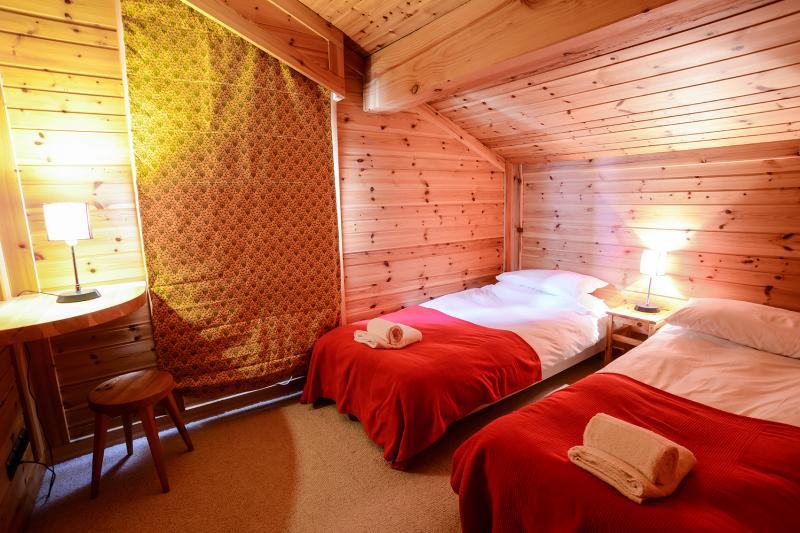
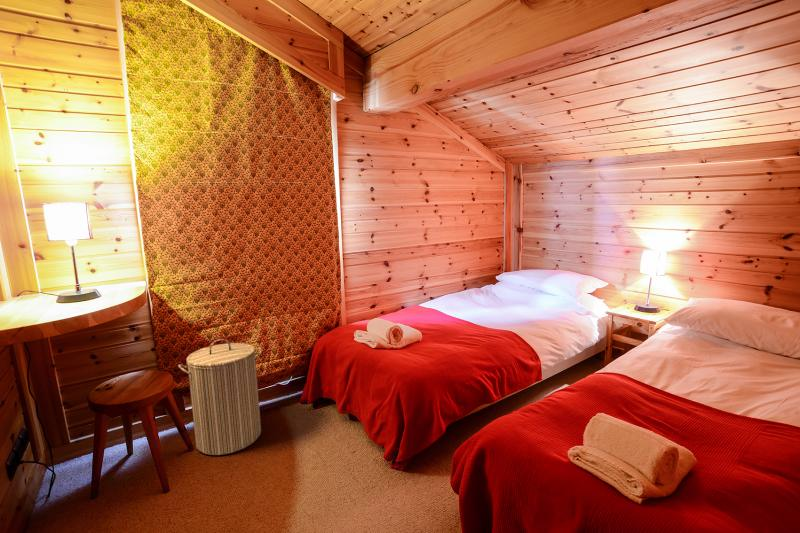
+ laundry hamper (225, 389)
